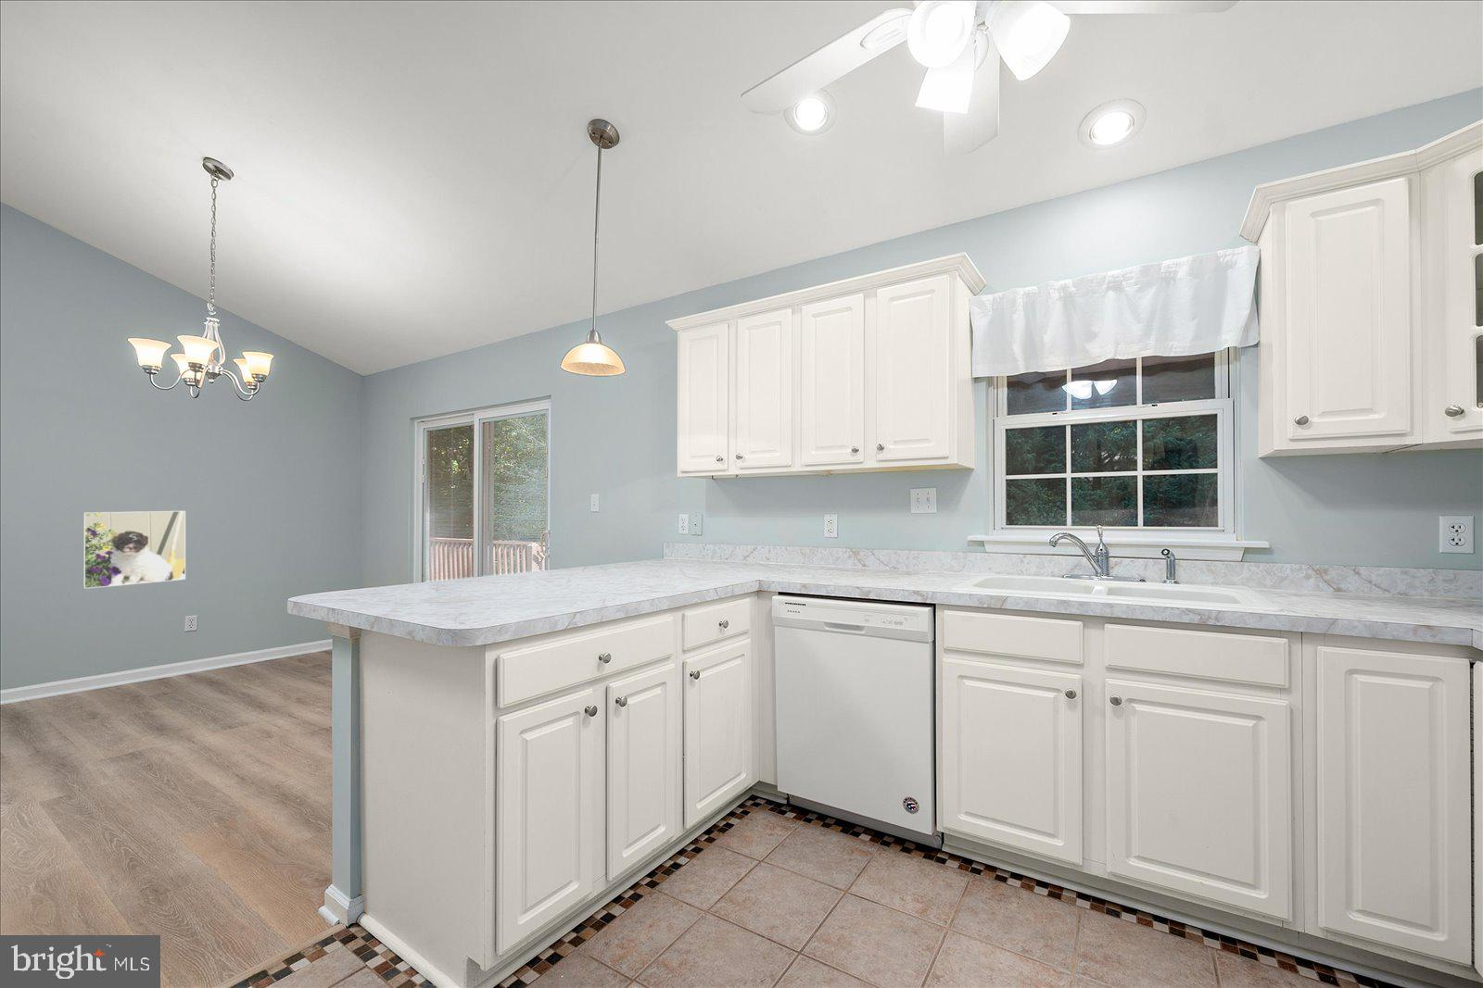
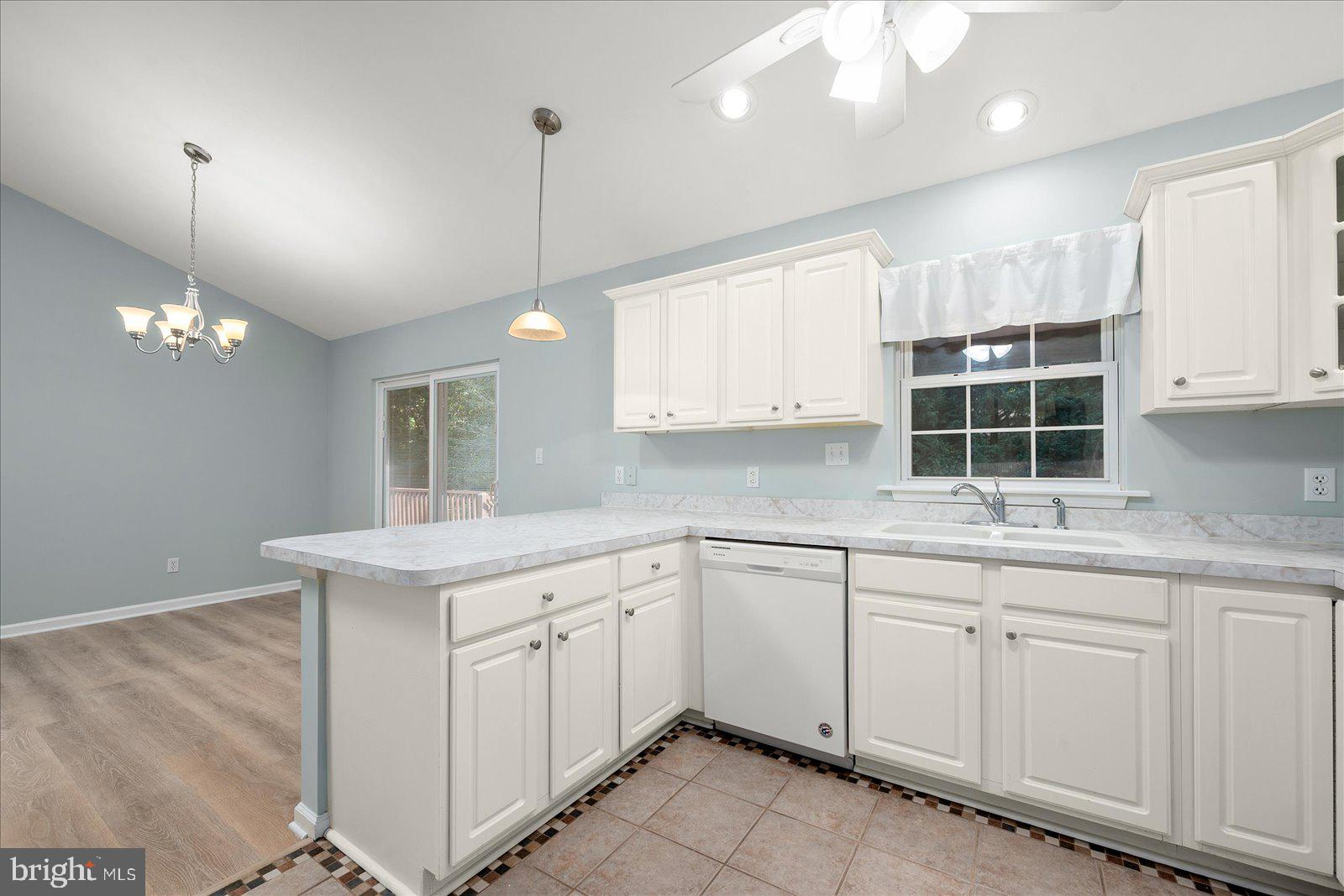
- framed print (136, 547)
